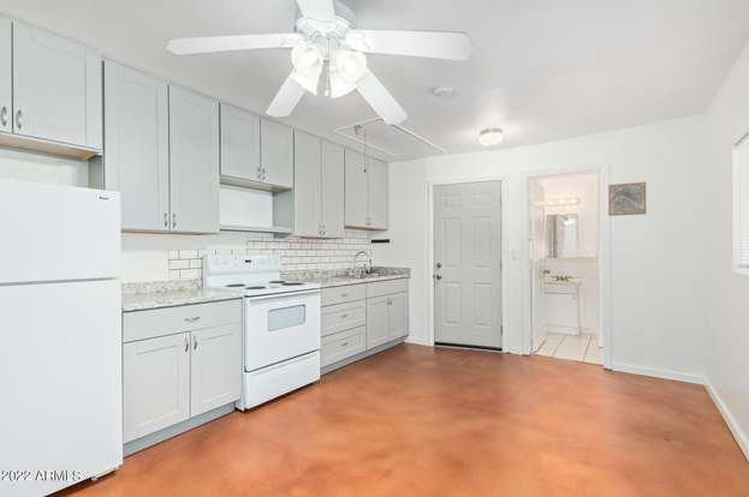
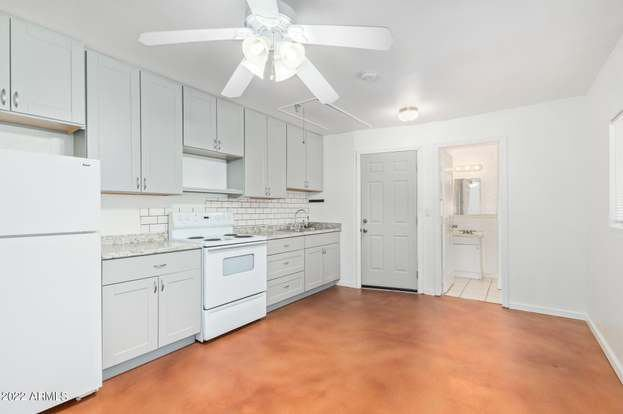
- wall art (626, 199)
